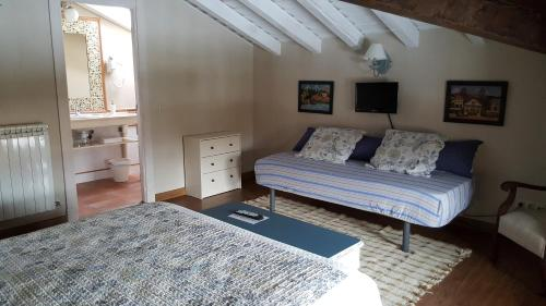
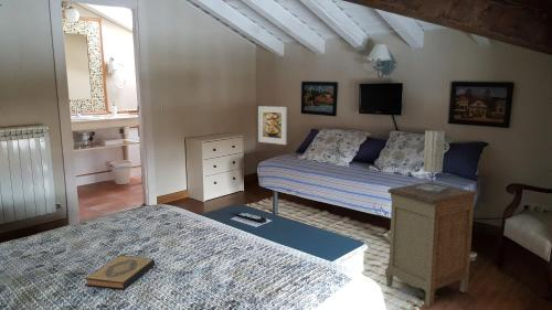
+ hardback book (121, 271)
+ table lamp (433, 160)
+ nightstand (424, 238)
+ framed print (272, 125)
